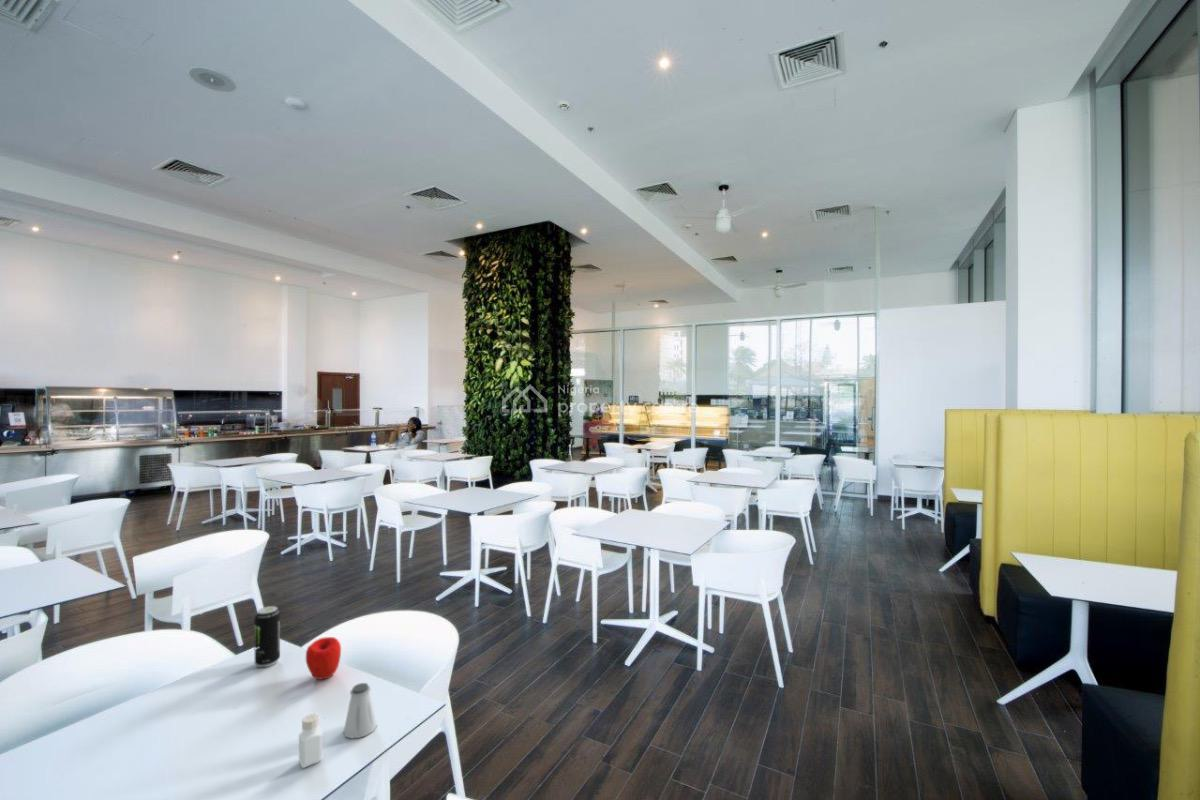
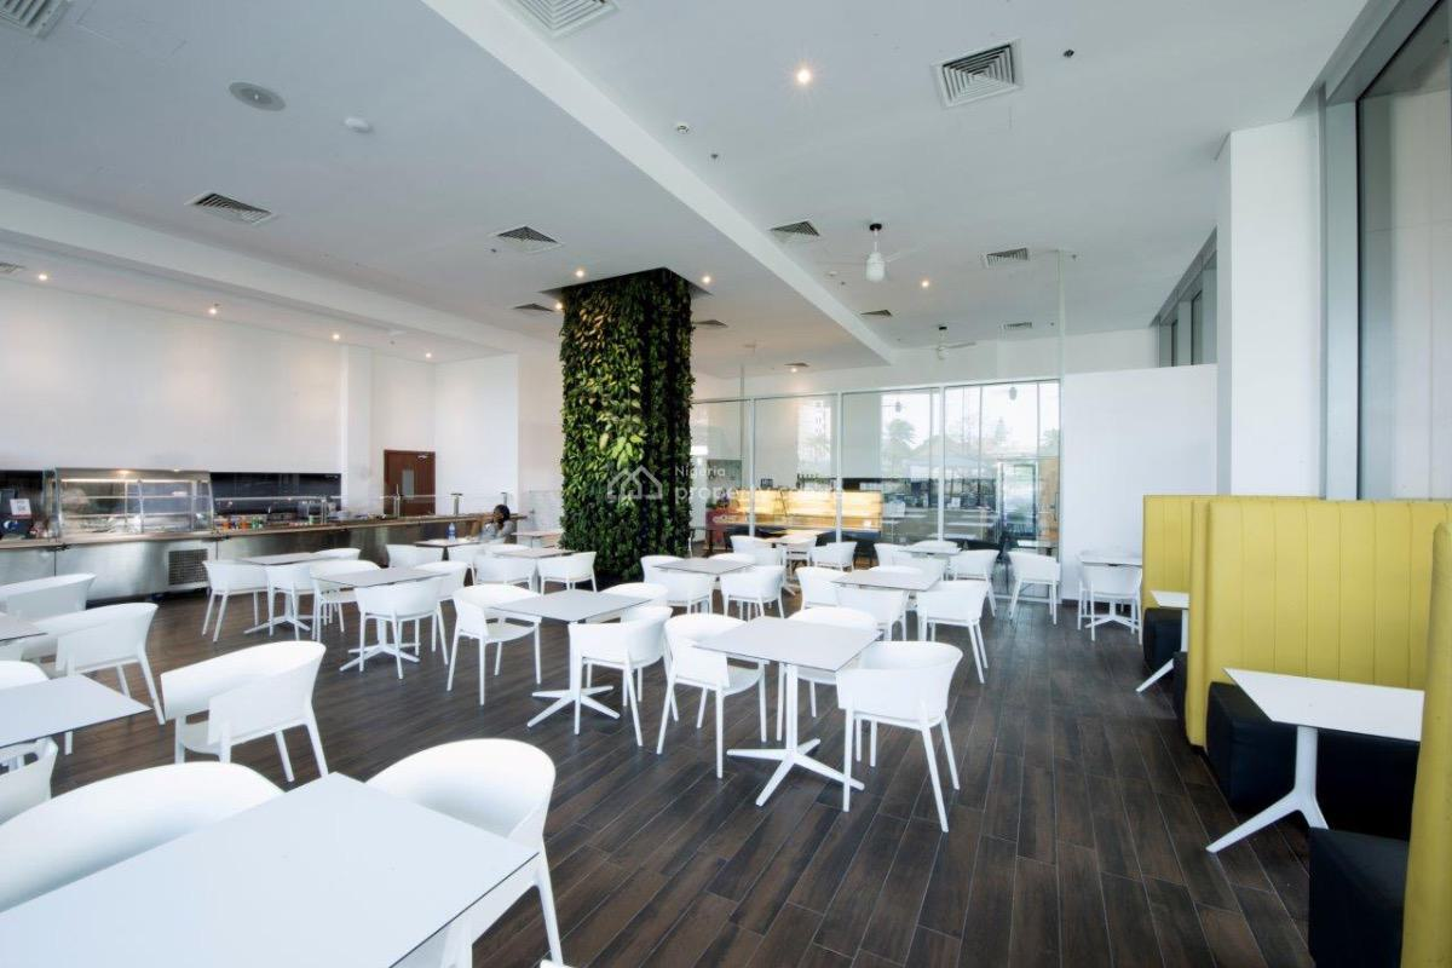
- beverage can (267, 636)
- apple (323, 659)
- pepper shaker (310, 739)
- saltshaker (360, 707)
